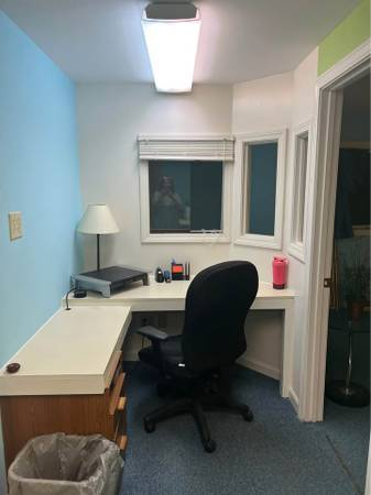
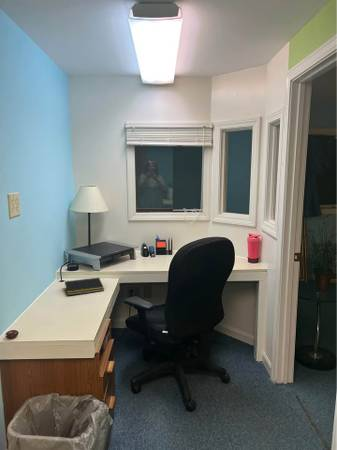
+ notepad (84, 285)
